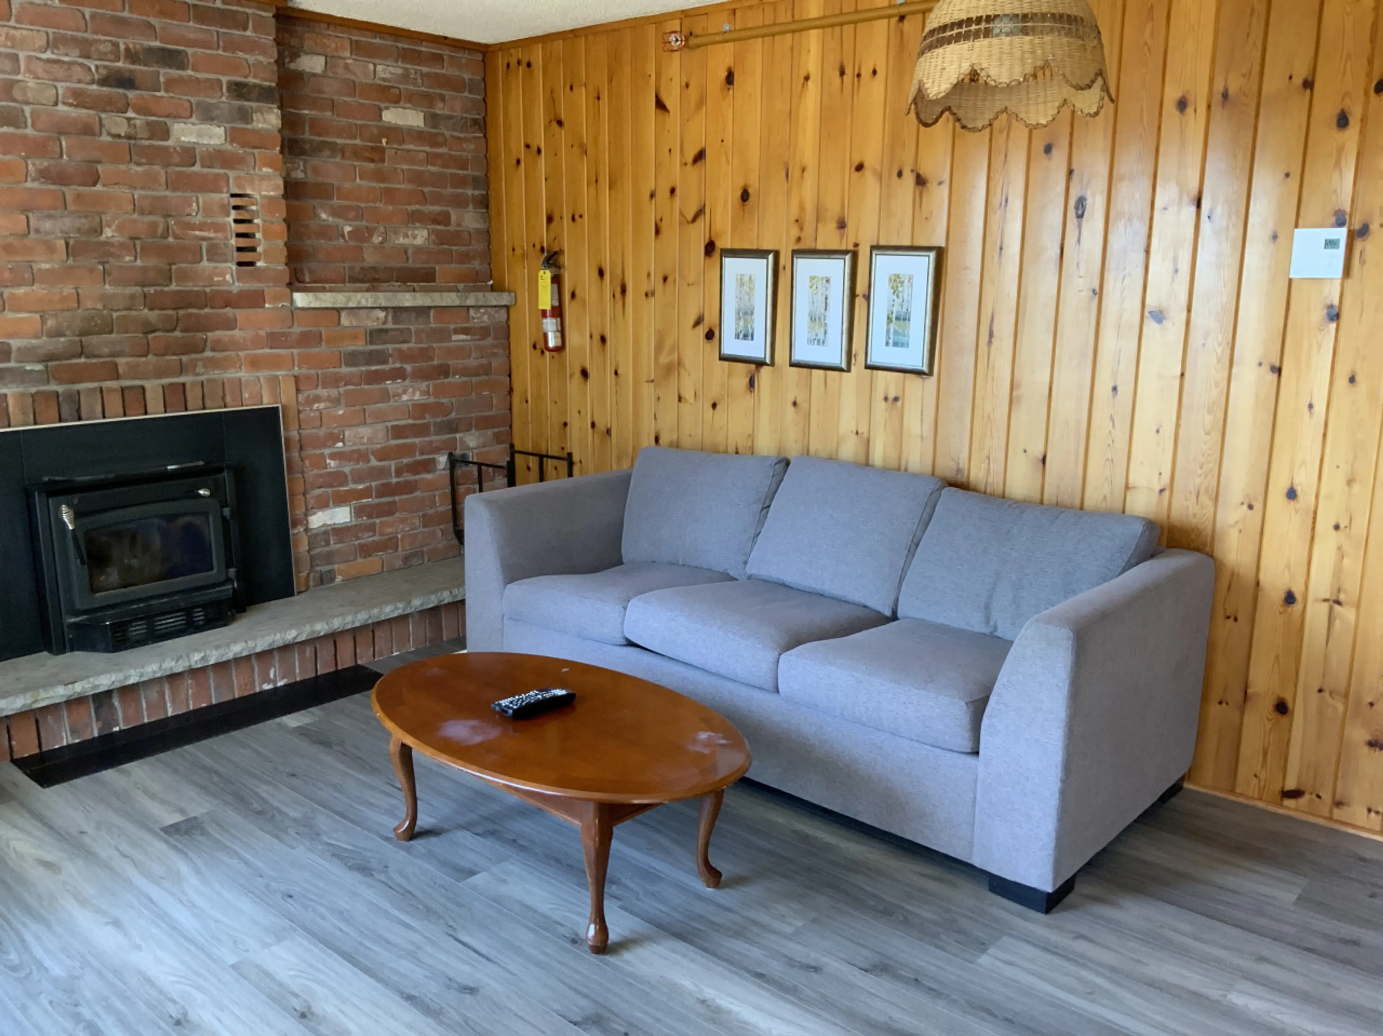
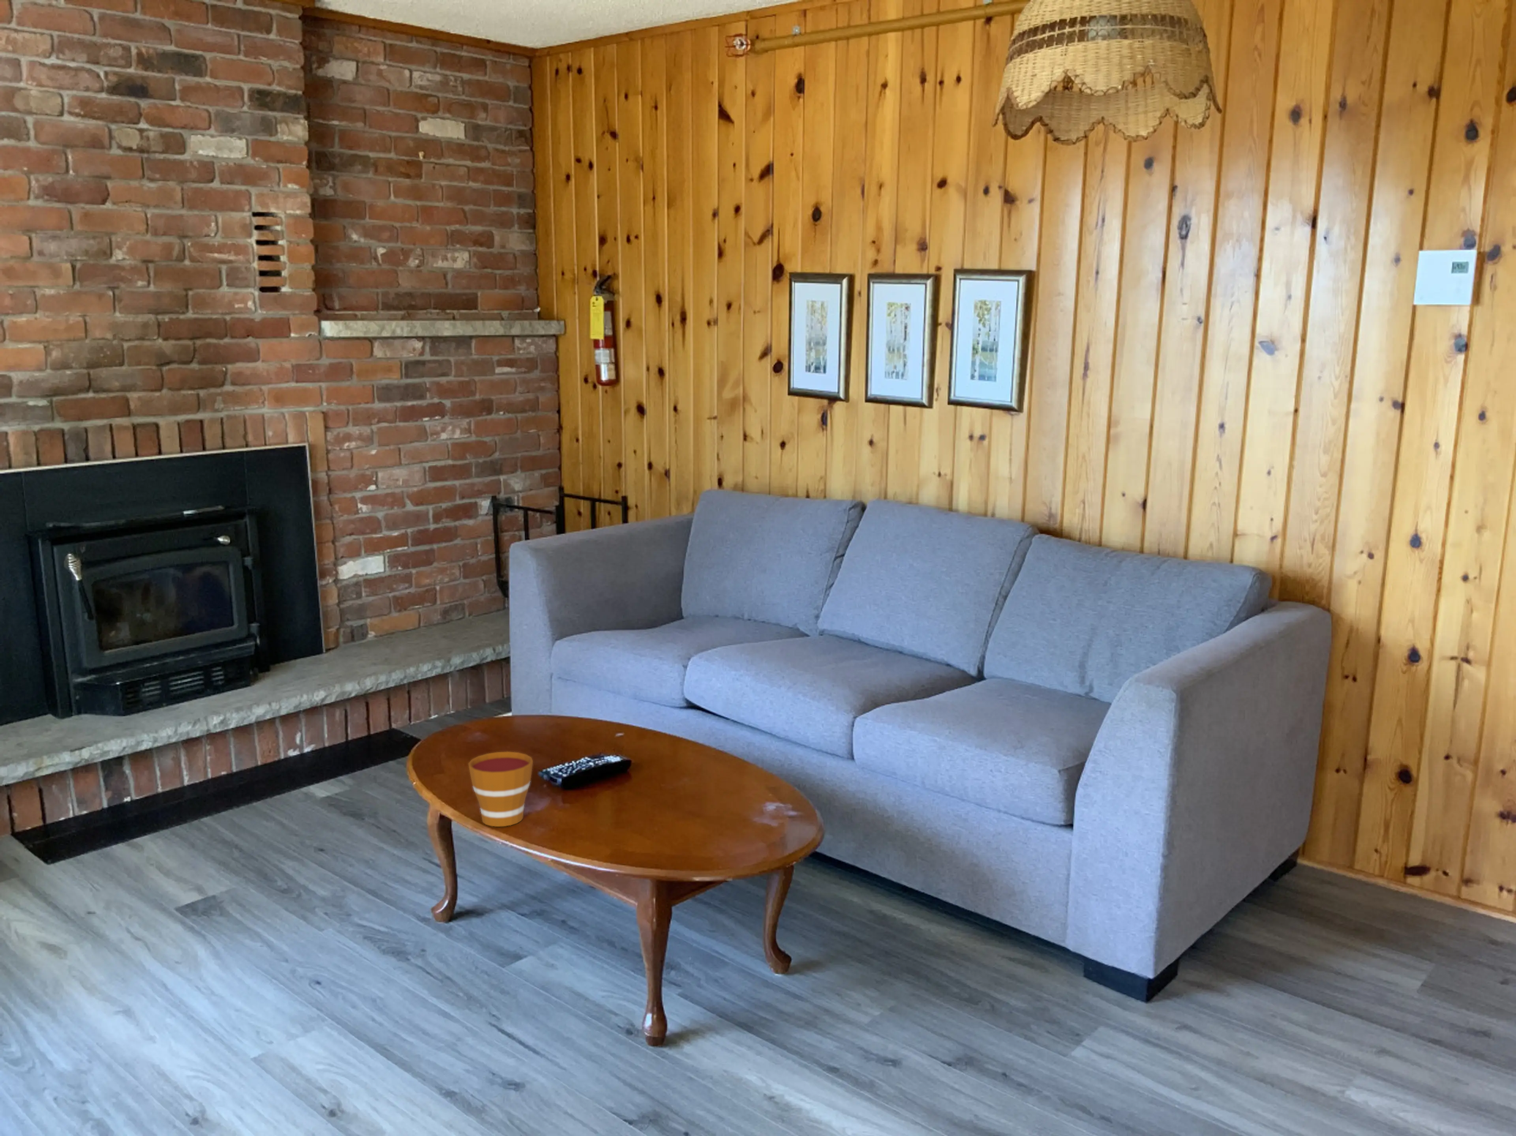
+ cup (500, 788)
